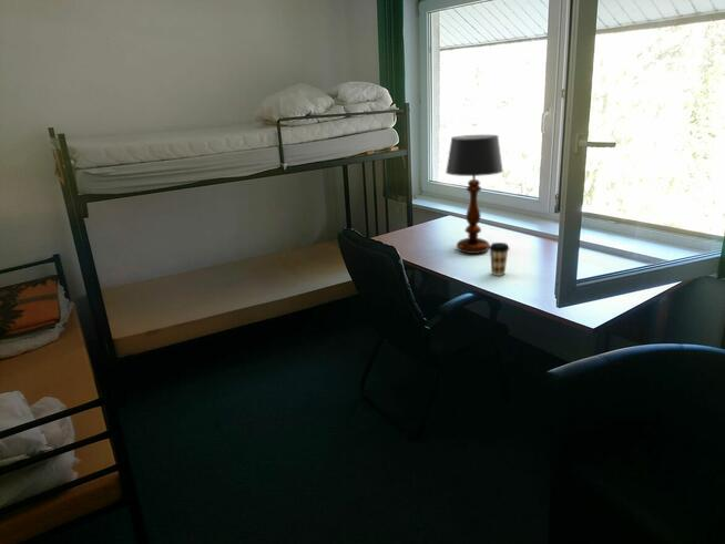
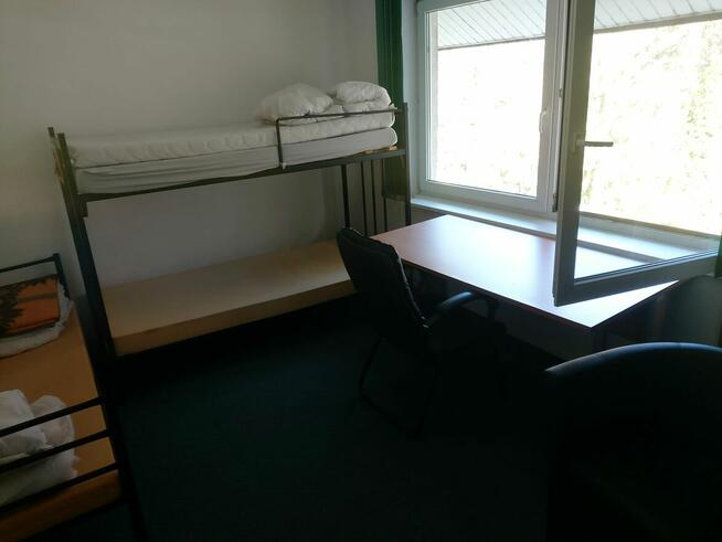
- coffee cup (498, 259)
- table lamp (473, 195)
